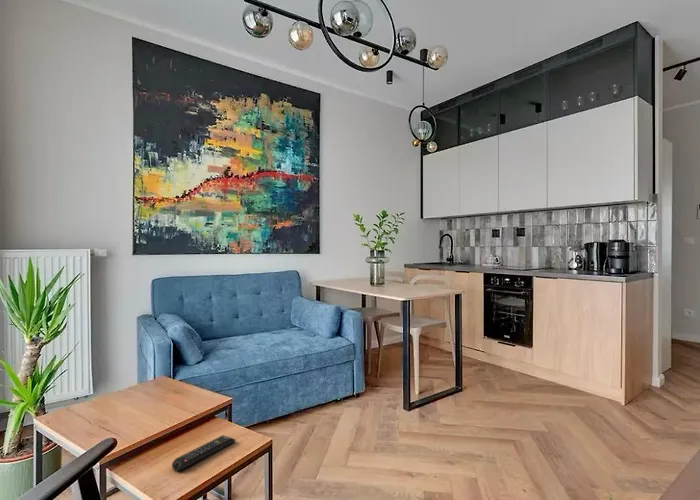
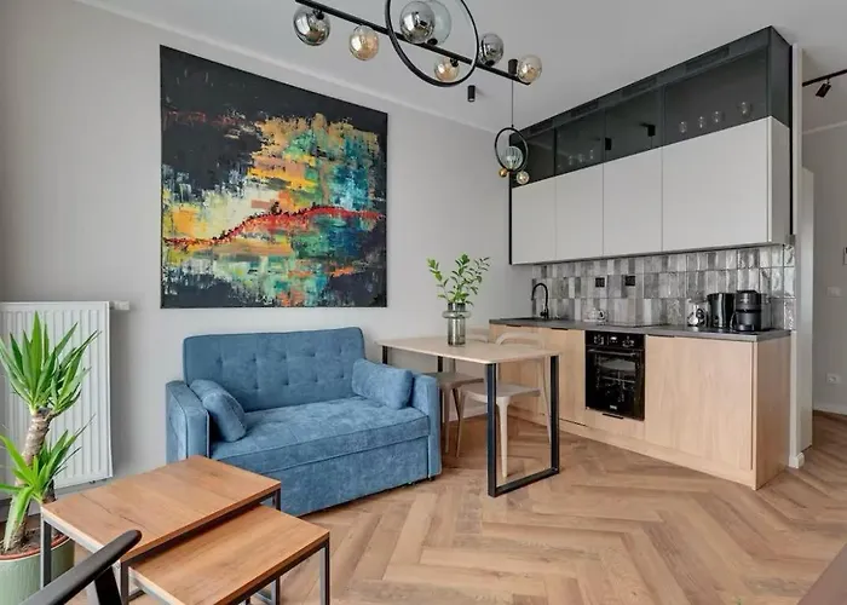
- remote control (205, 451)
